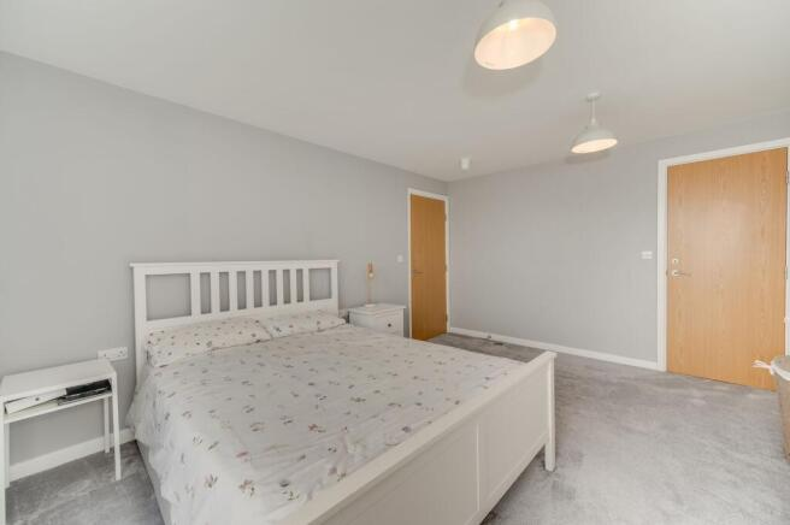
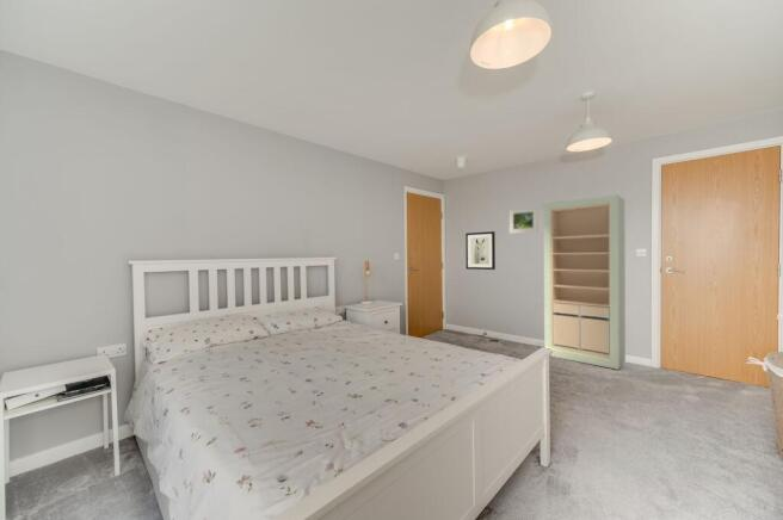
+ wall art (480, 250)
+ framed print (523, 221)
+ storage cabinet (581, 279)
